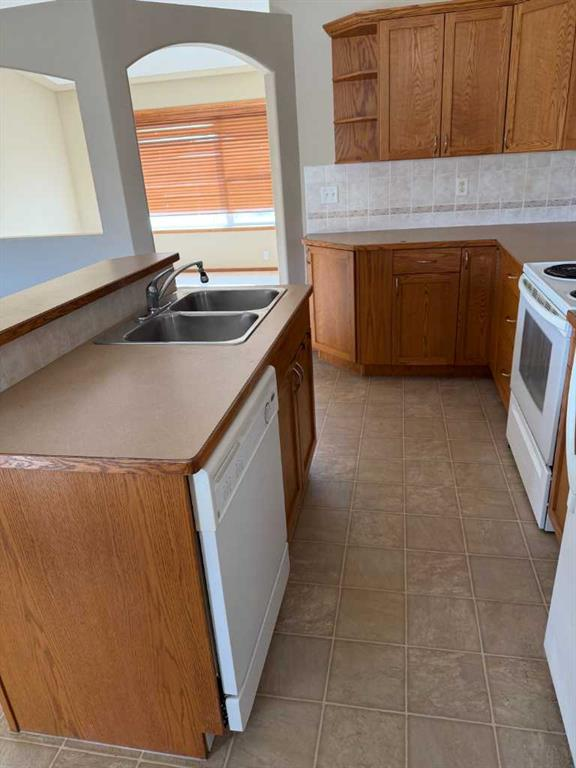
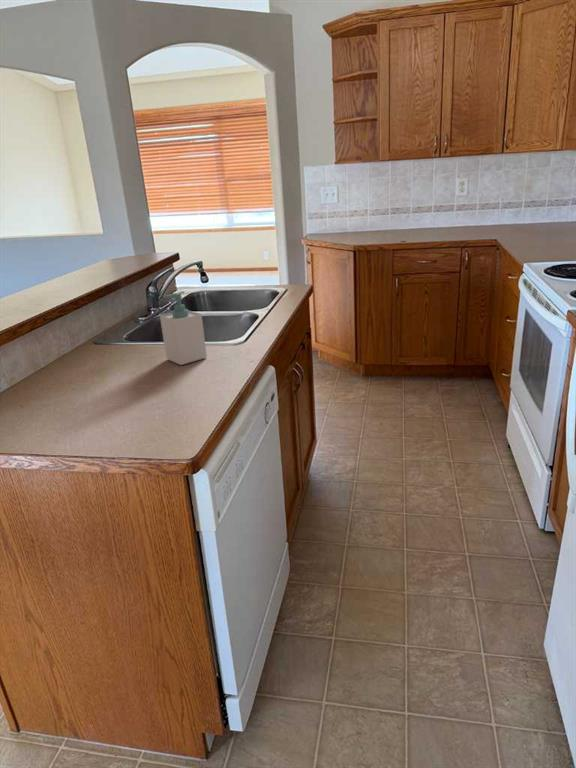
+ soap bottle (181, 326)
